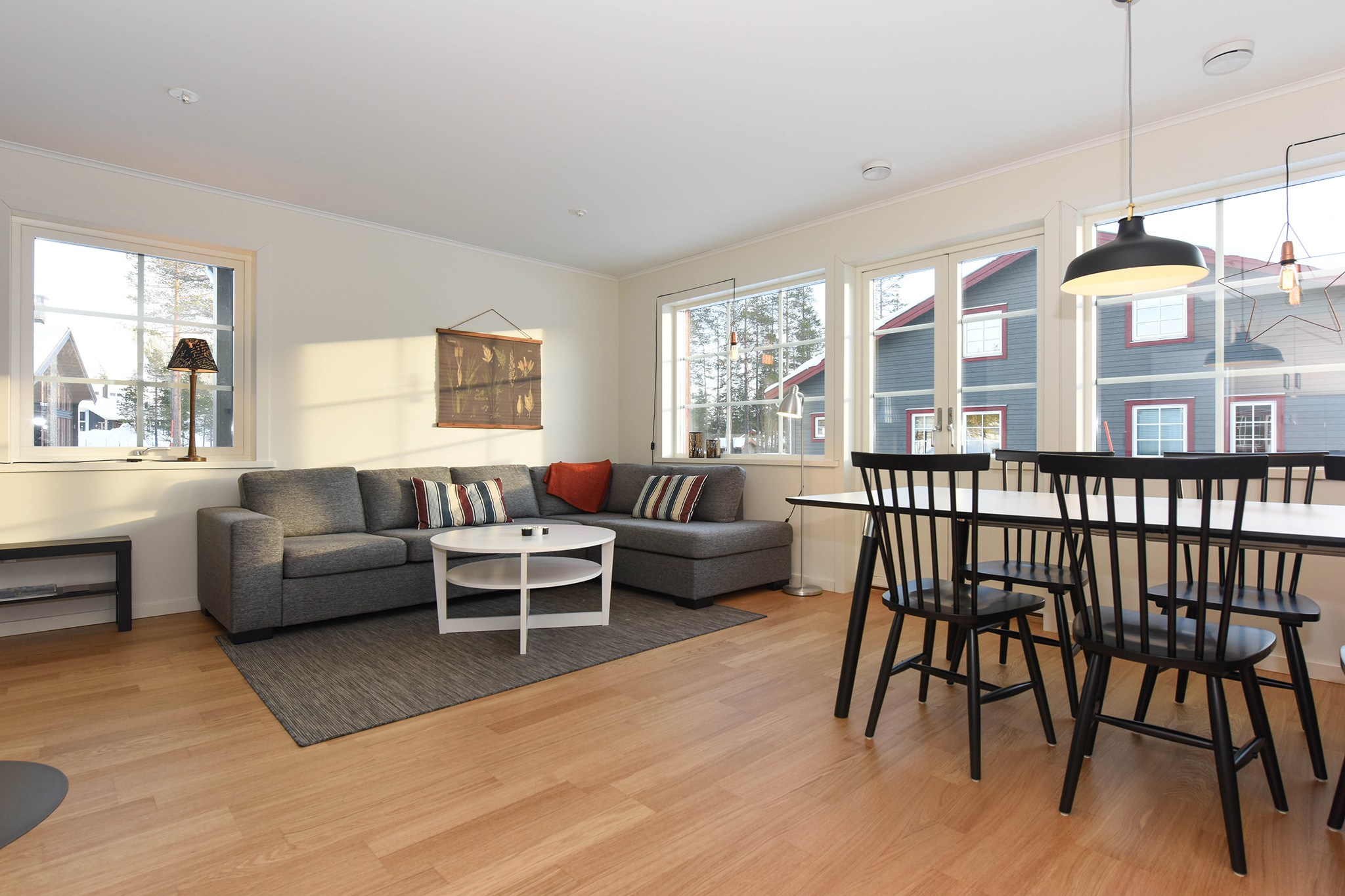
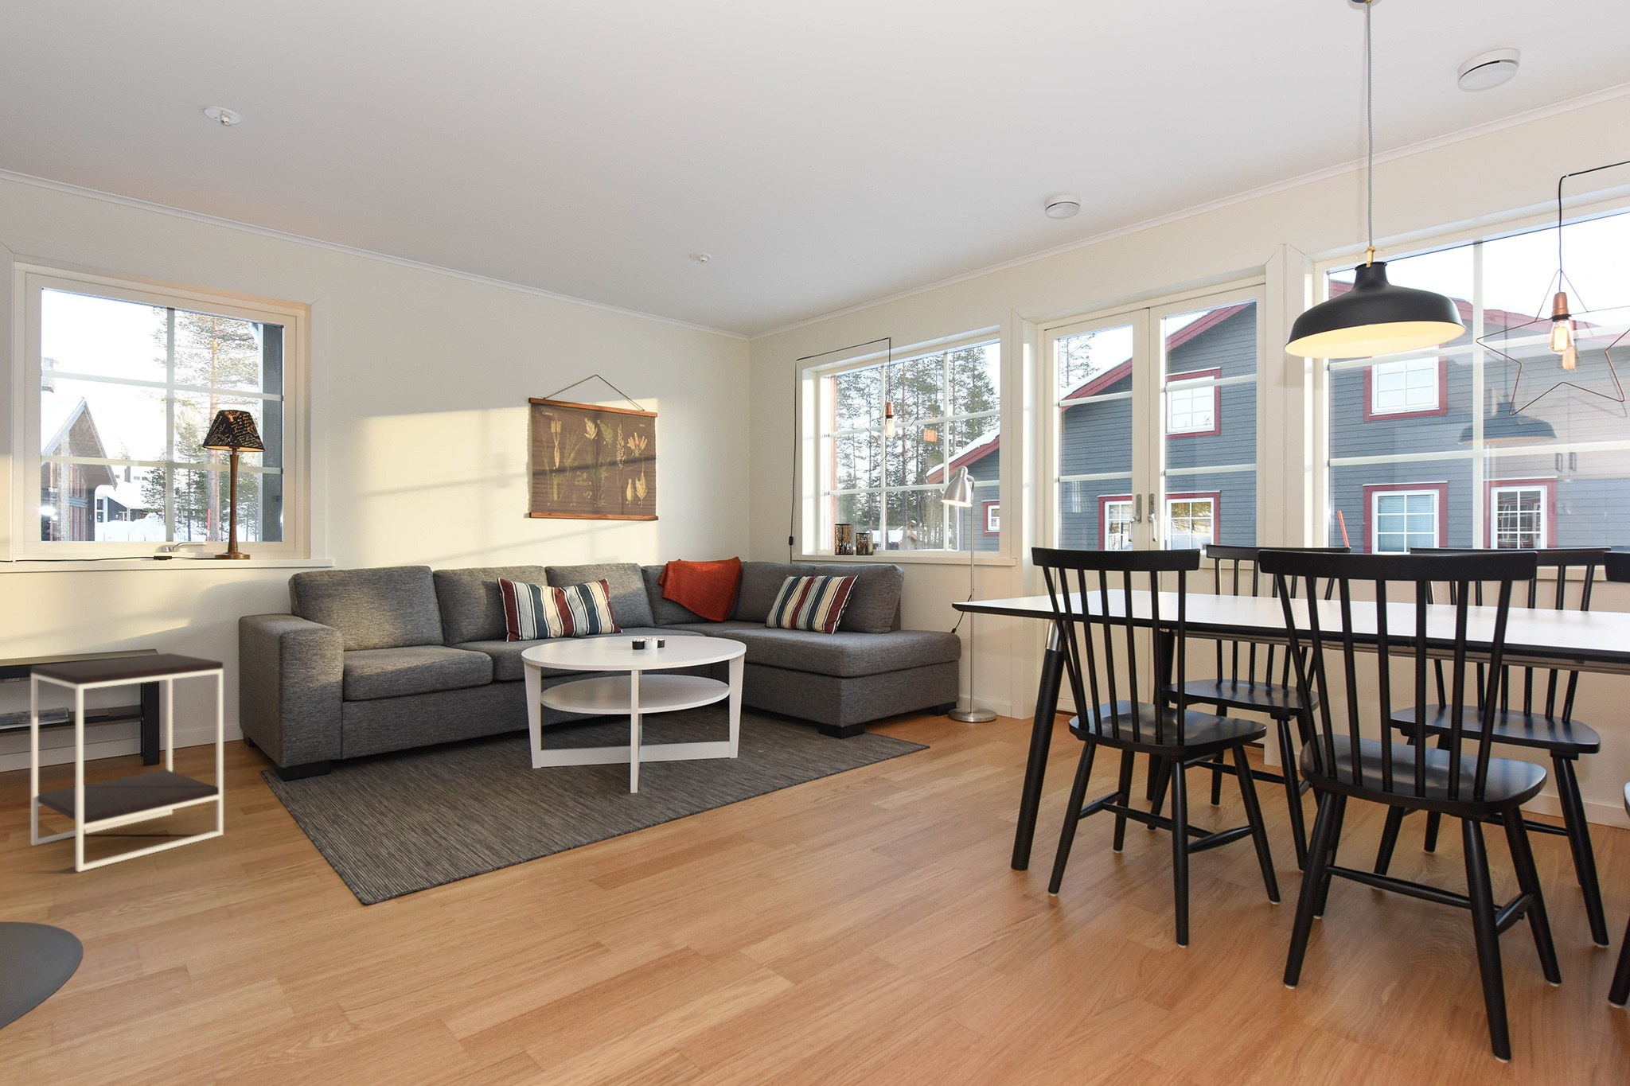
+ side table (135, 775)
